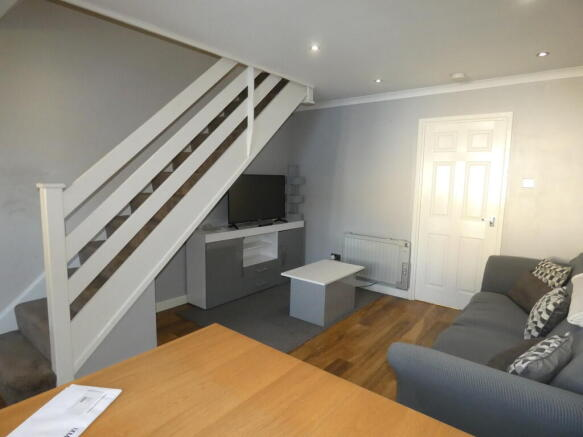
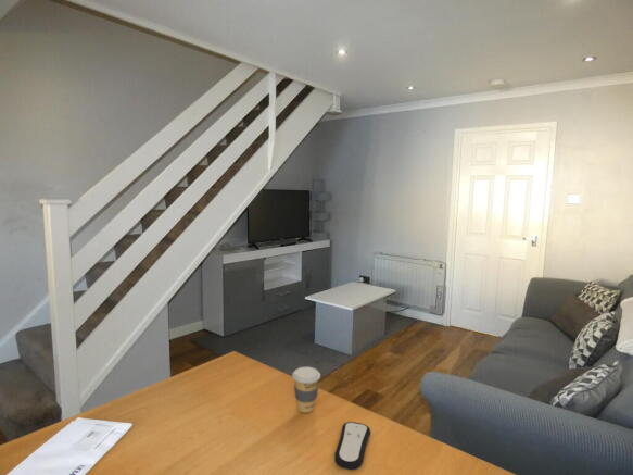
+ coffee cup (305, 389)
+ remote control (352, 443)
